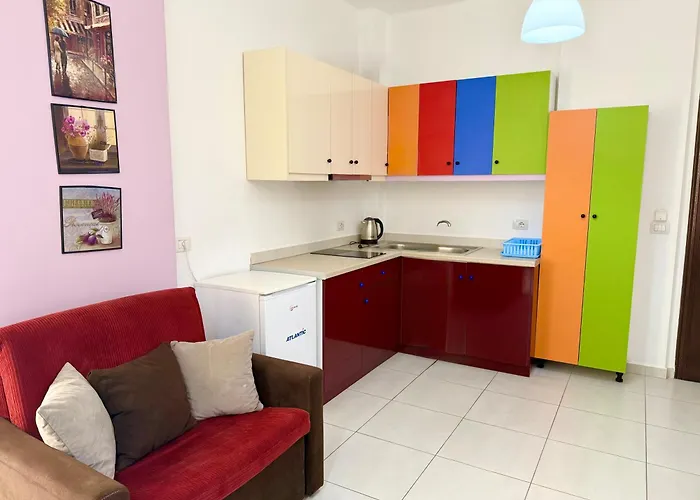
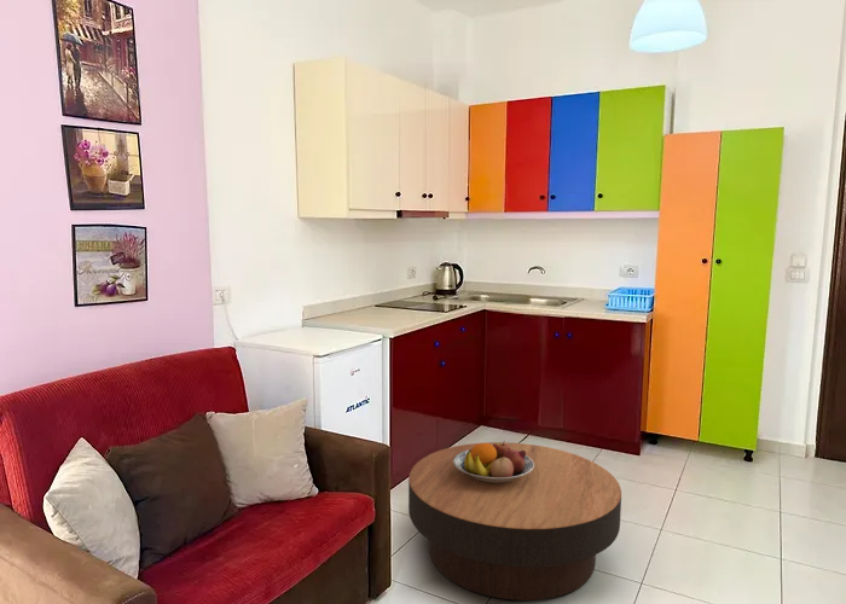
+ coffee table (511, 515)
+ fruit bowl (493, 458)
